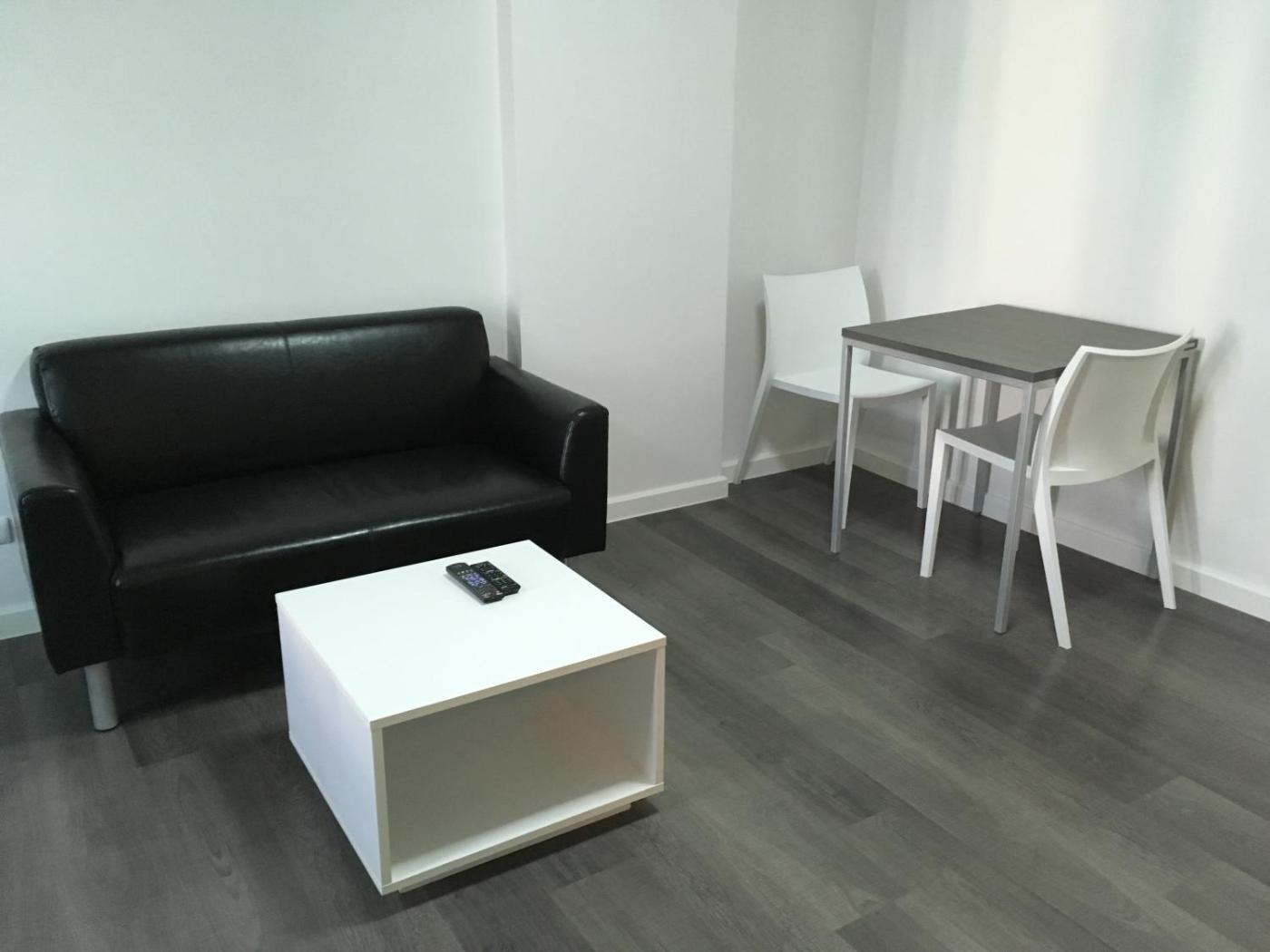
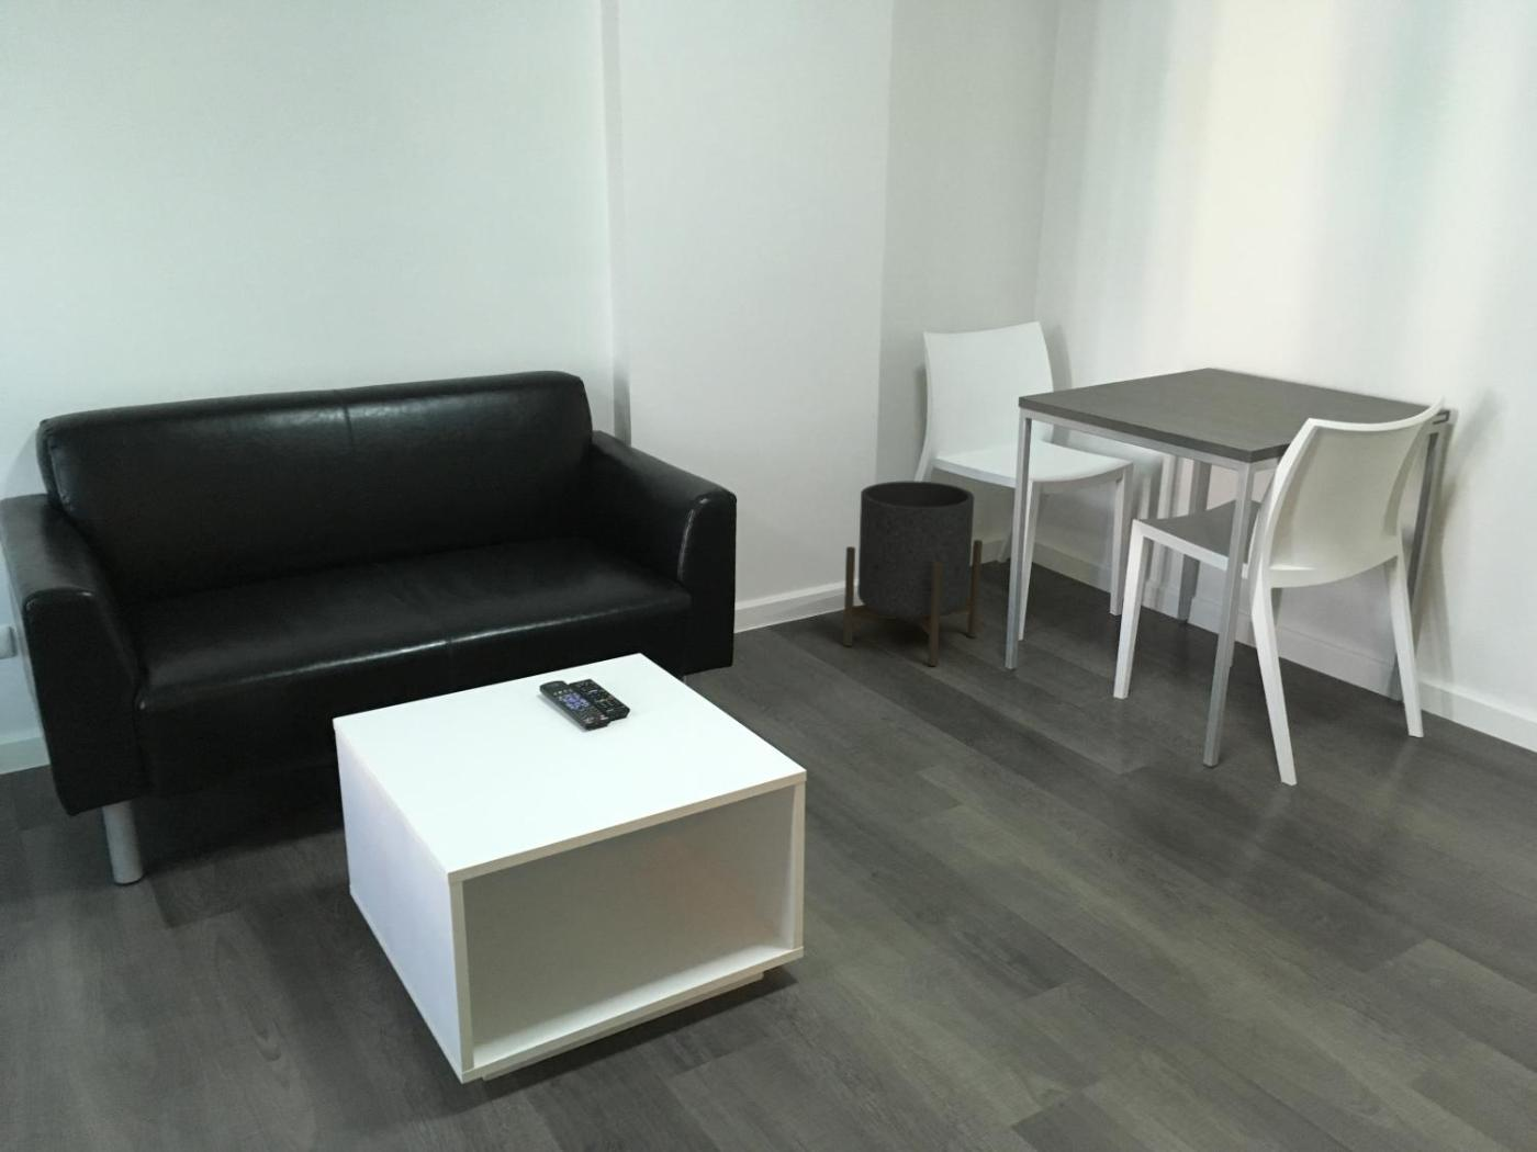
+ planter (914, 569)
